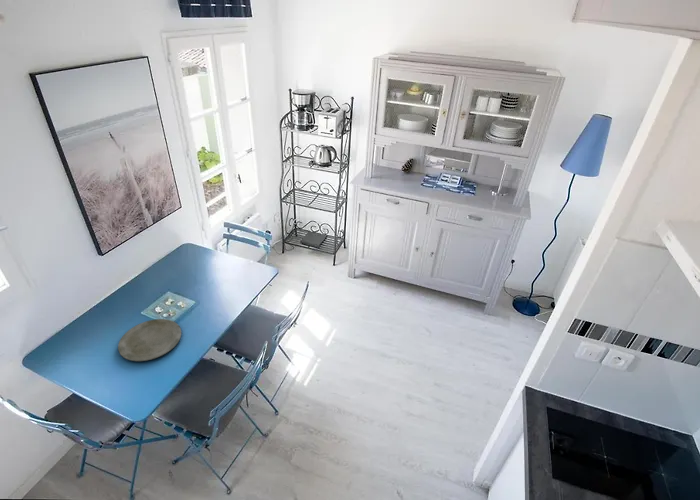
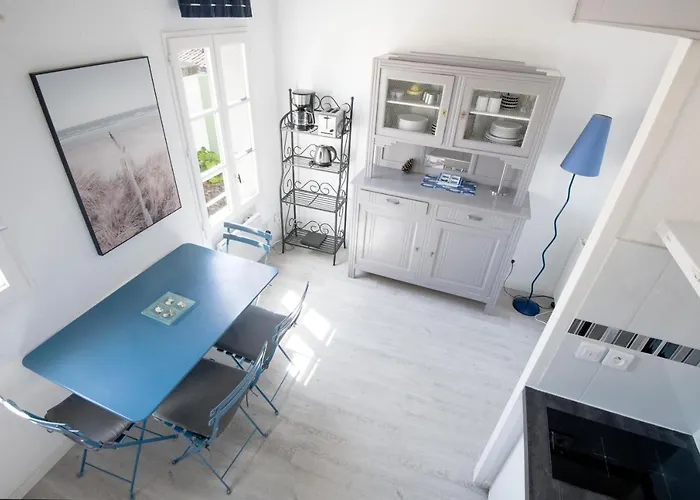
- plate (150, 339)
